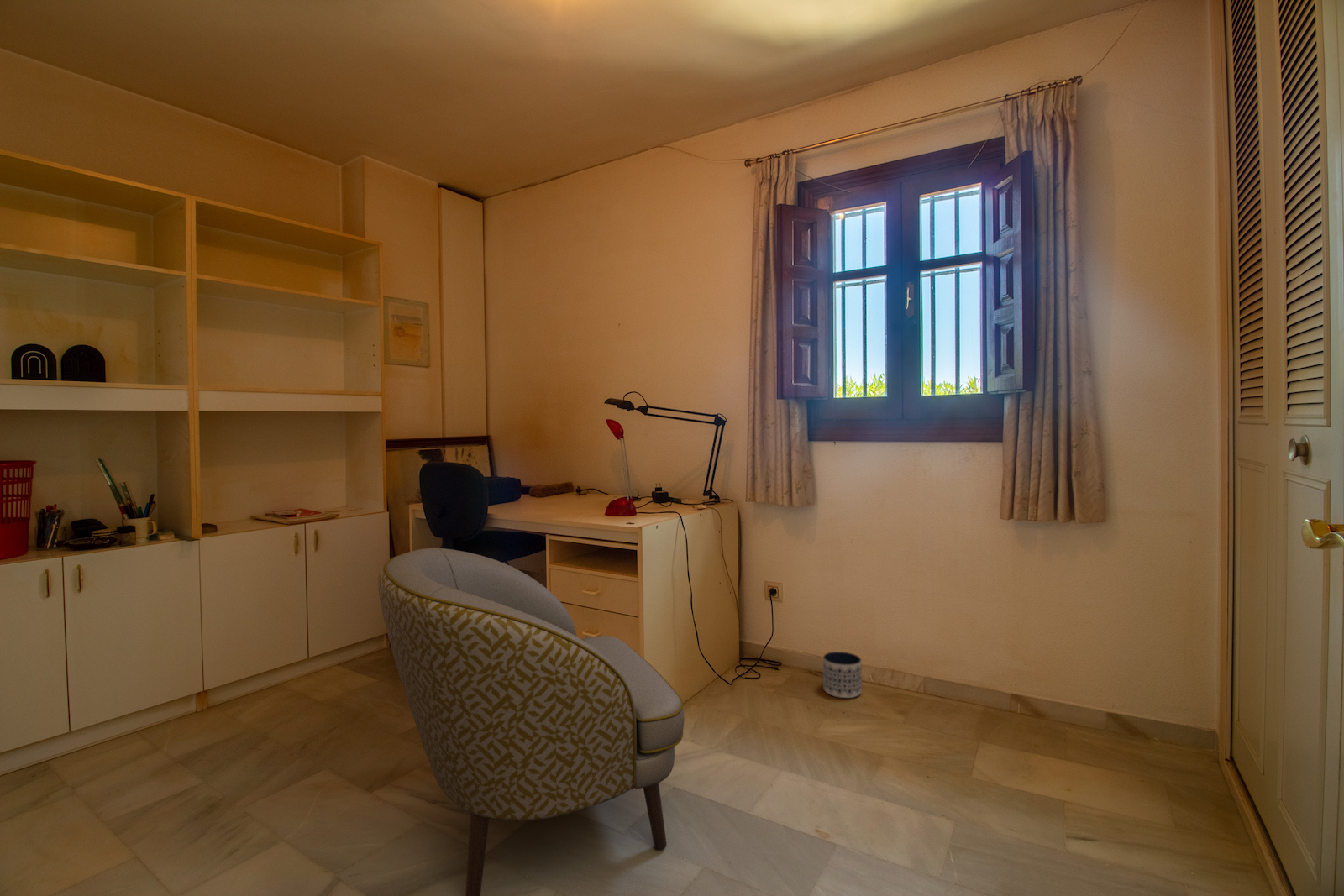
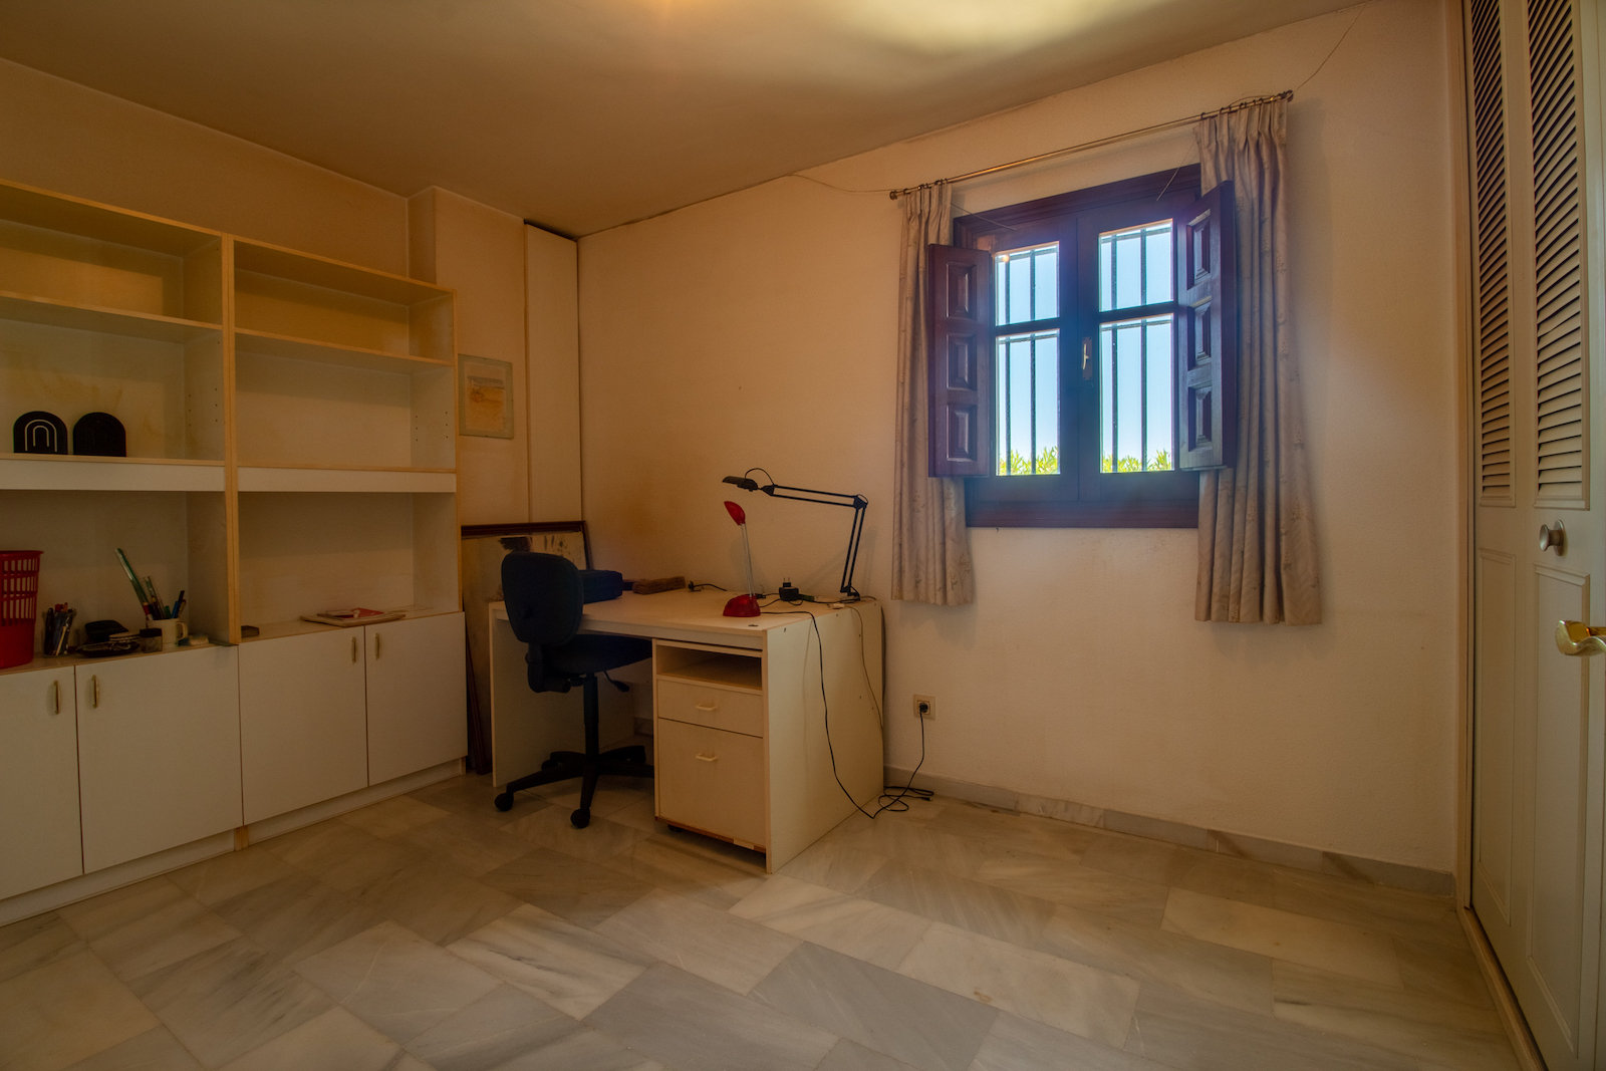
- planter (842, 674)
- armchair (528, 683)
